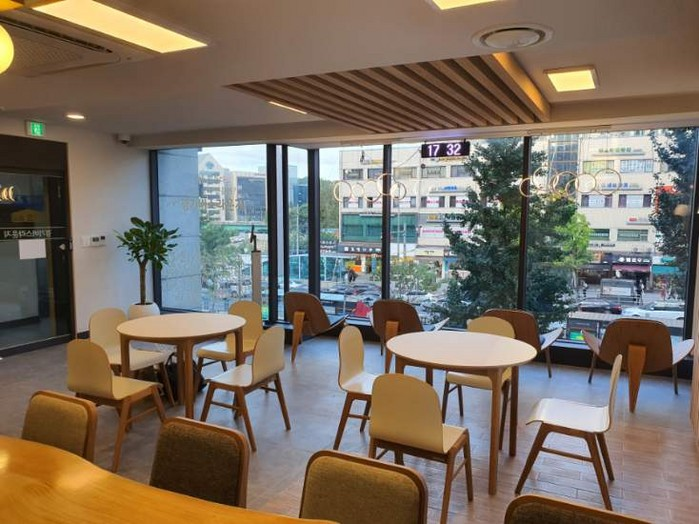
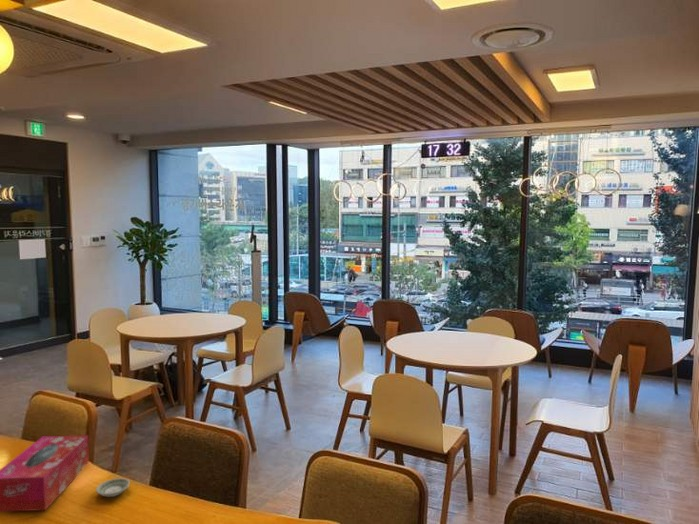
+ tissue box (43, 470)
+ saucer (113, 489)
